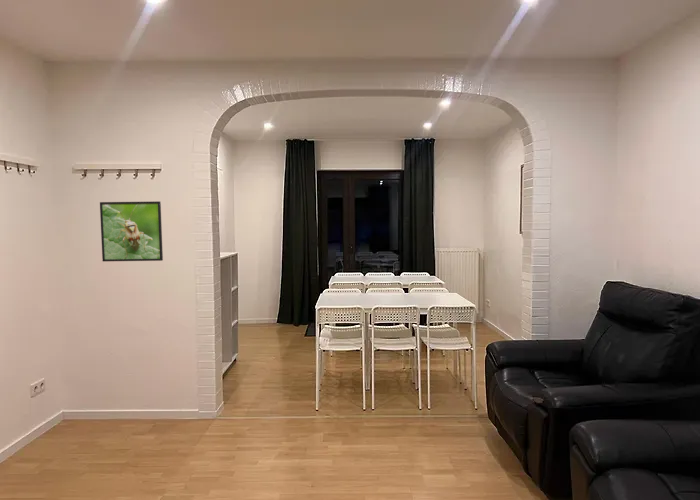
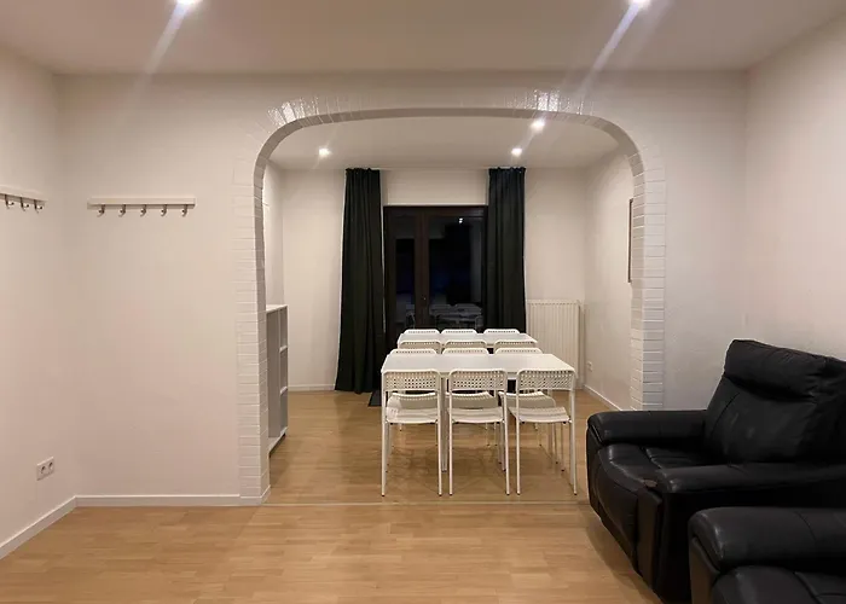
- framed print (131, 231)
